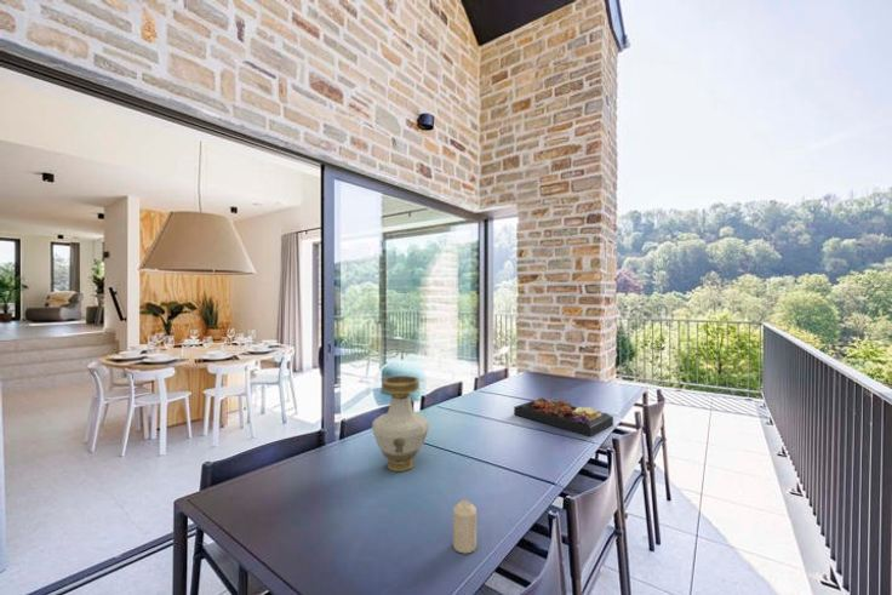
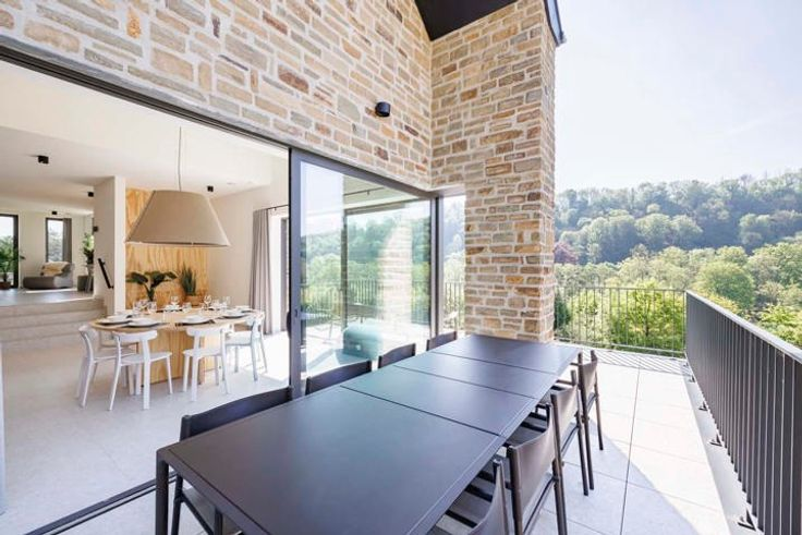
- food platter (561, 410)
- candle (464, 524)
- vase (400, 422)
